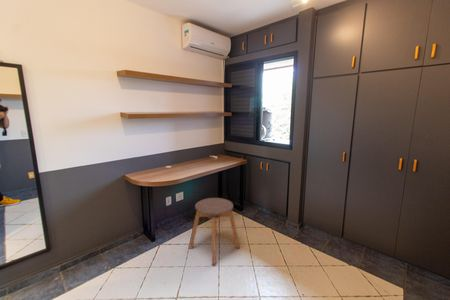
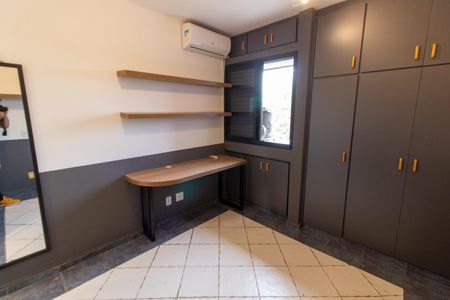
- stool (214, 225)
